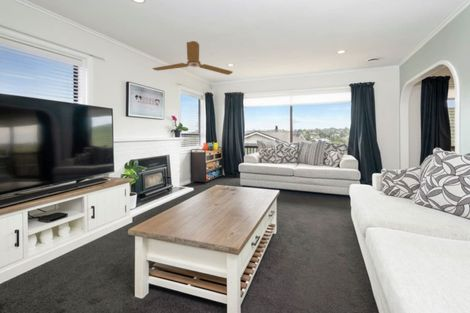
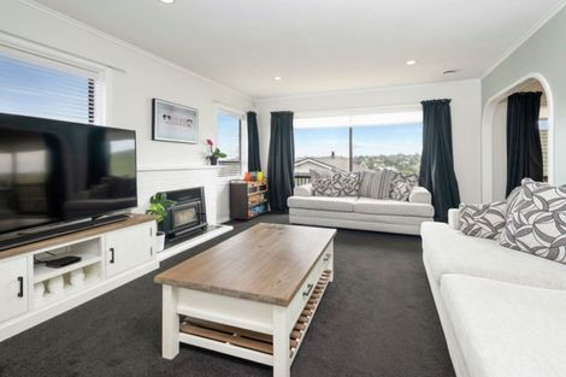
- ceiling fan (193, 49)
